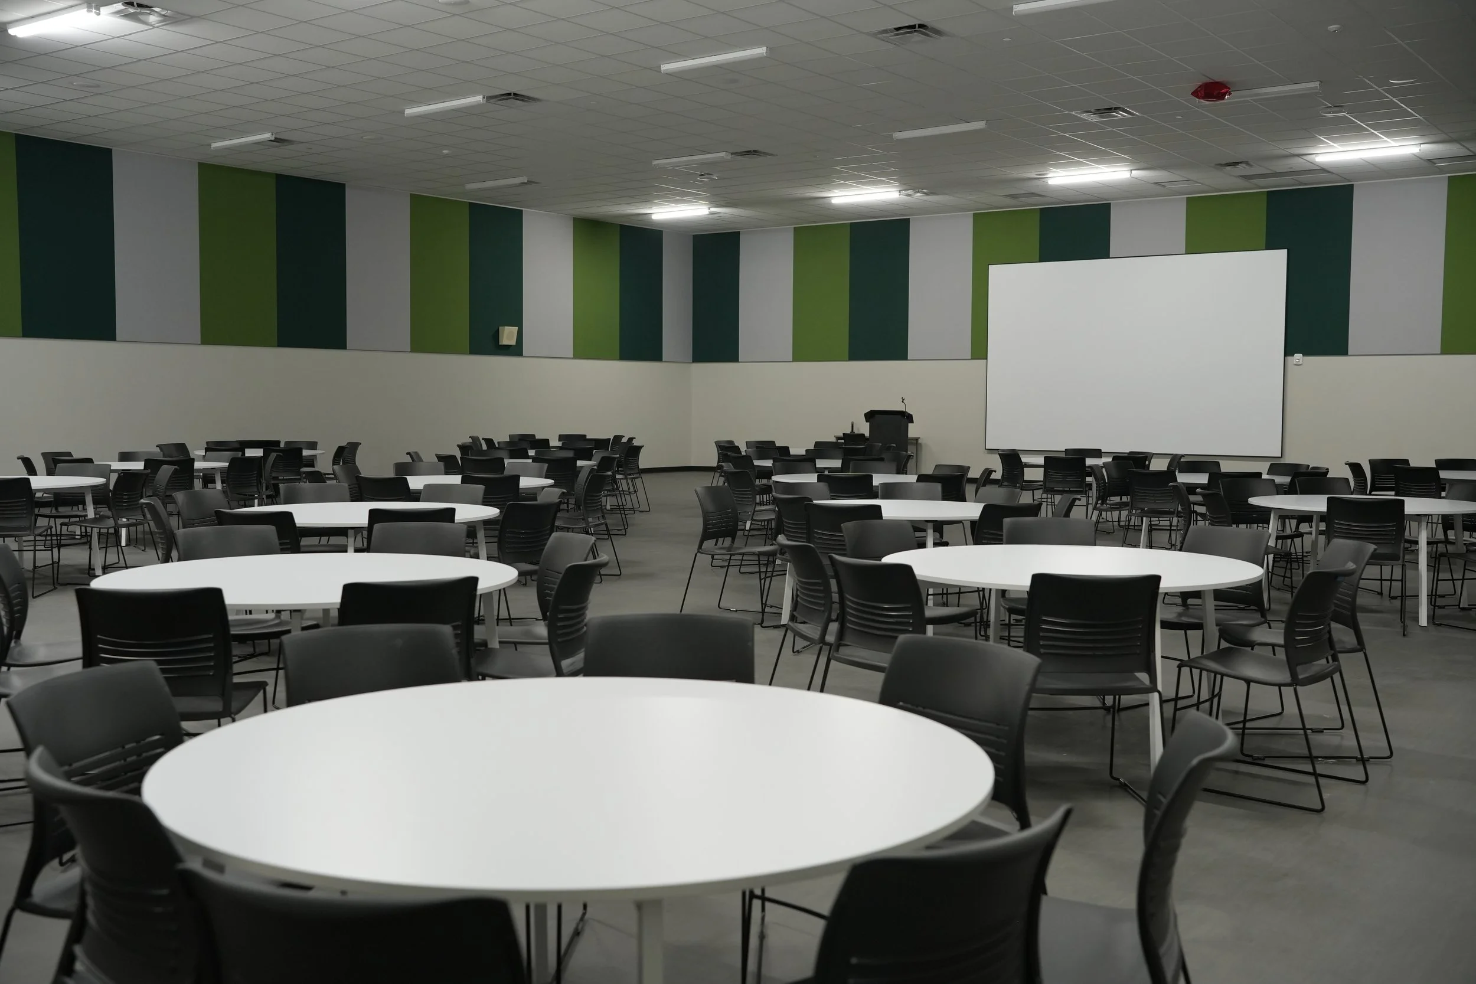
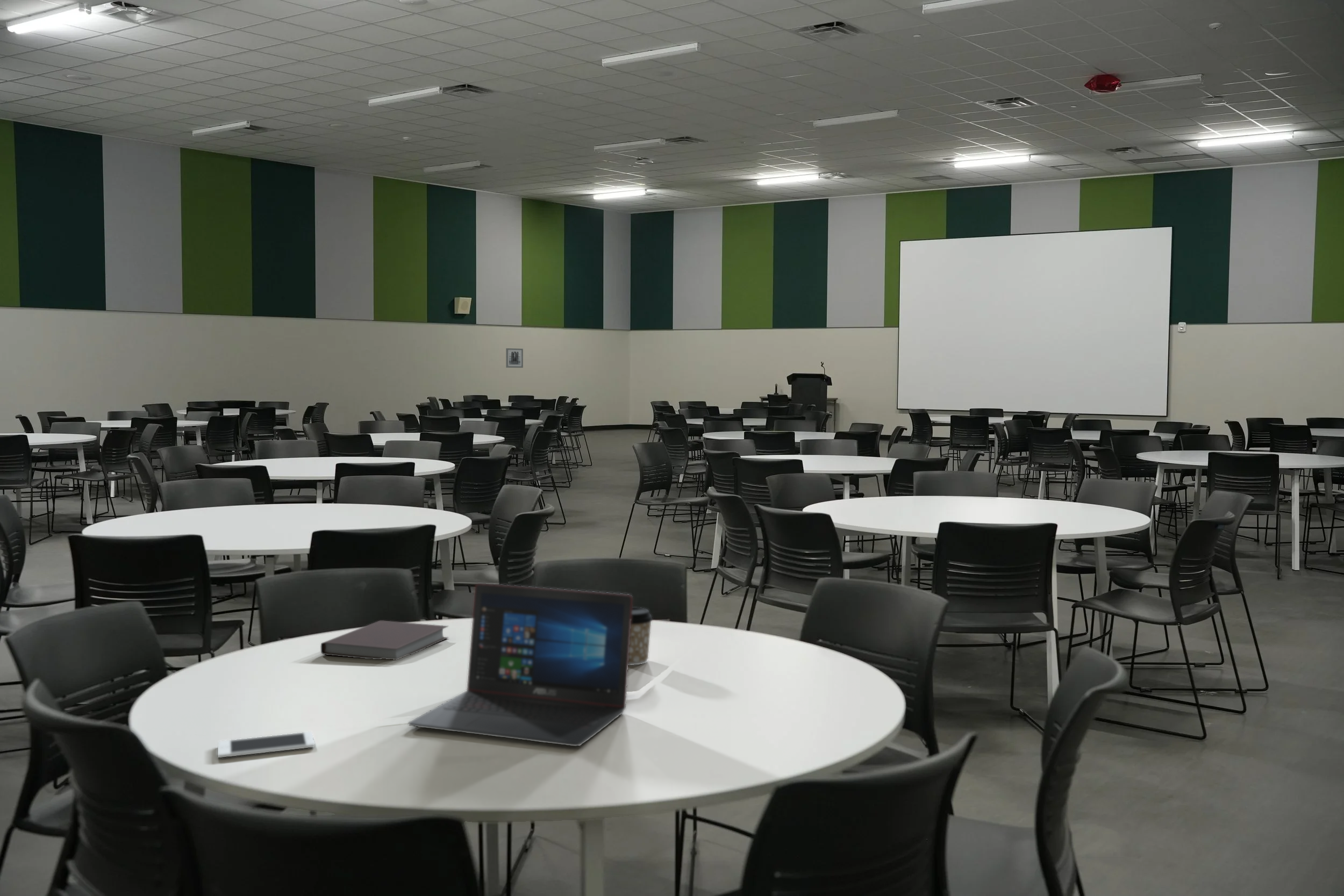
+ coffee cup (632, 636)
+ notebook (387, 640)
+ laptop (523, 659)
+ cell phone (266, 744)
+ wall art (514, 358)
